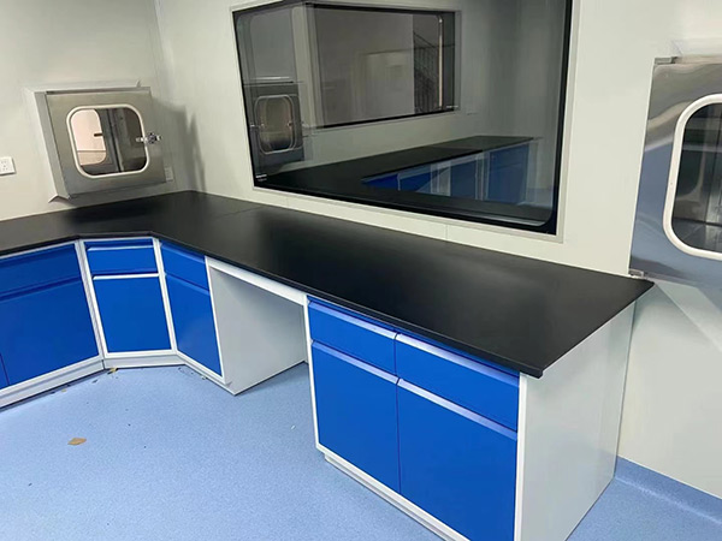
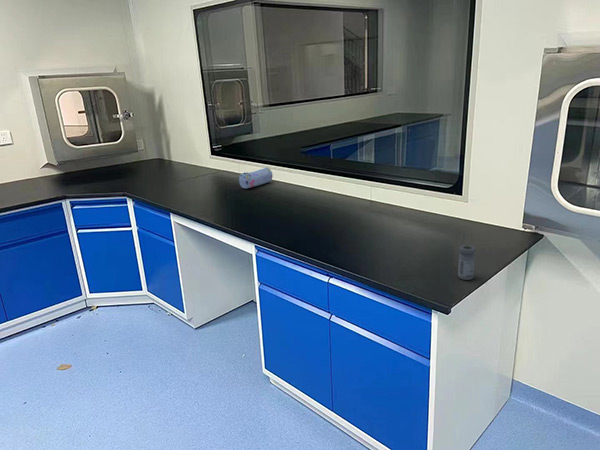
+ pencil case (255, 177)
+ medicine bottle (466, 262)
